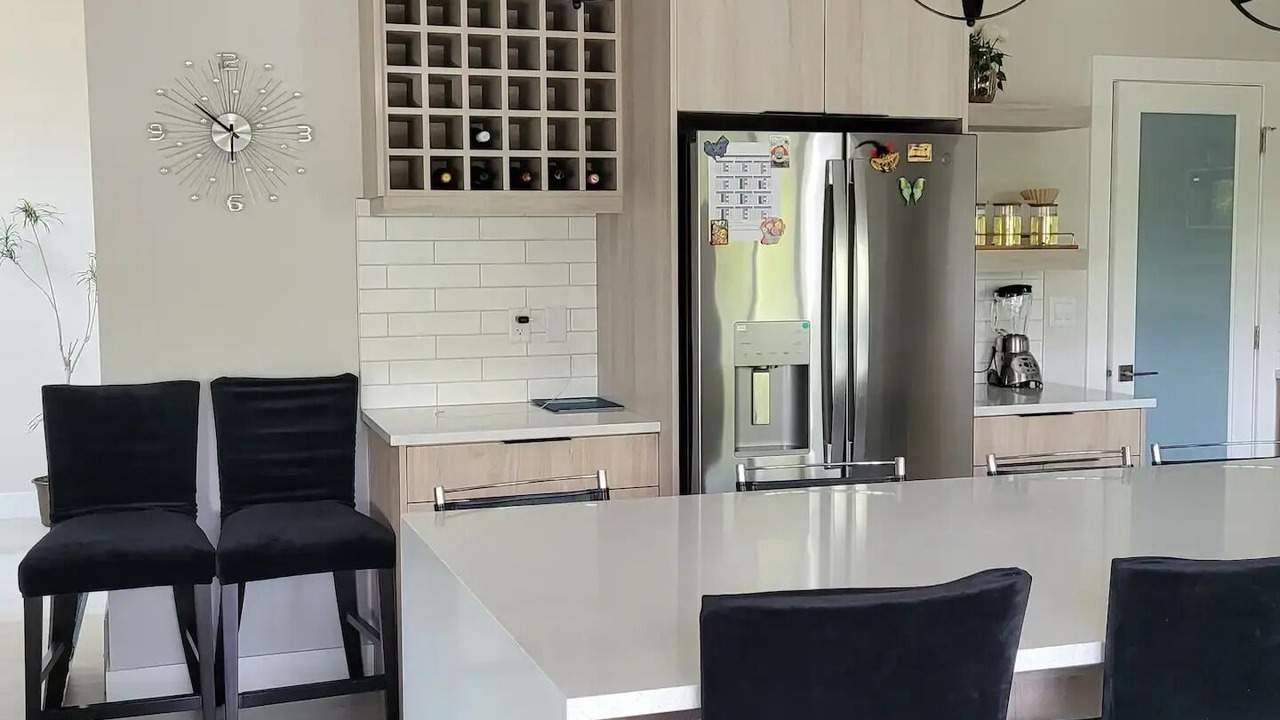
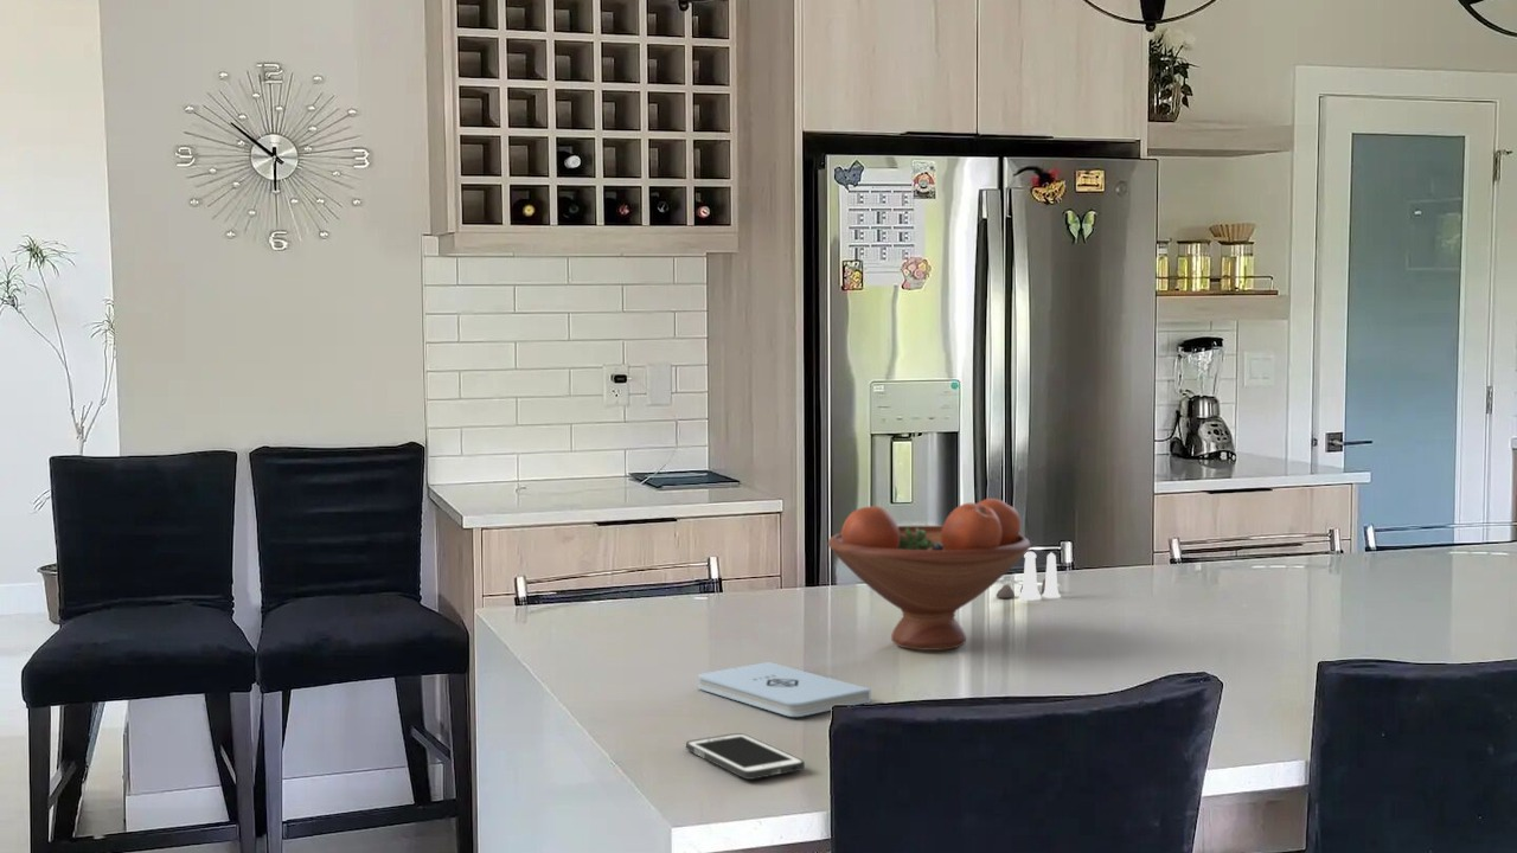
+ cell phone (743, 755)
+ notepad (780, 687)
+ salt and pepper shaker set (1031, 572)
+ fruit bowl (928, 570)
